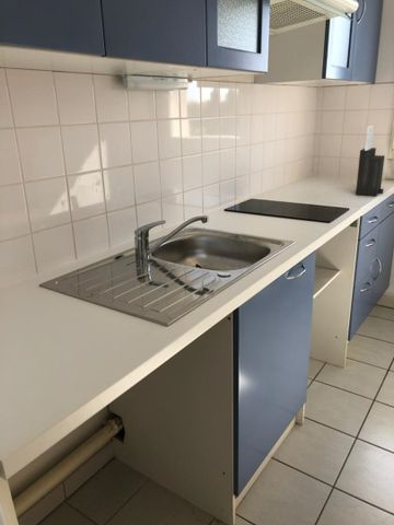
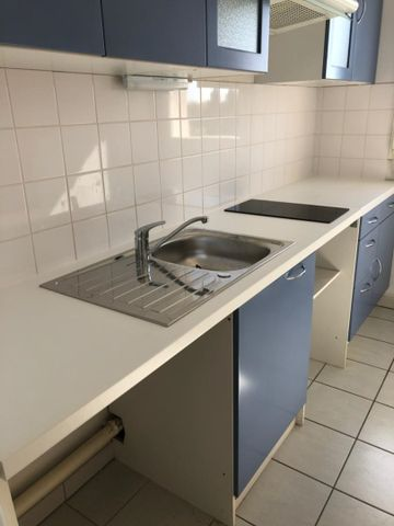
- knife block (373, 160)
